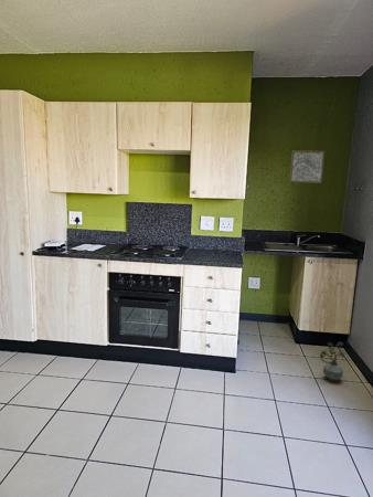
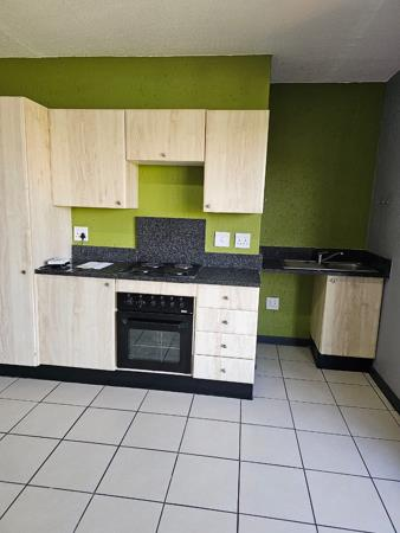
- wall art (307, 166)
- potted plant (331, 359)
